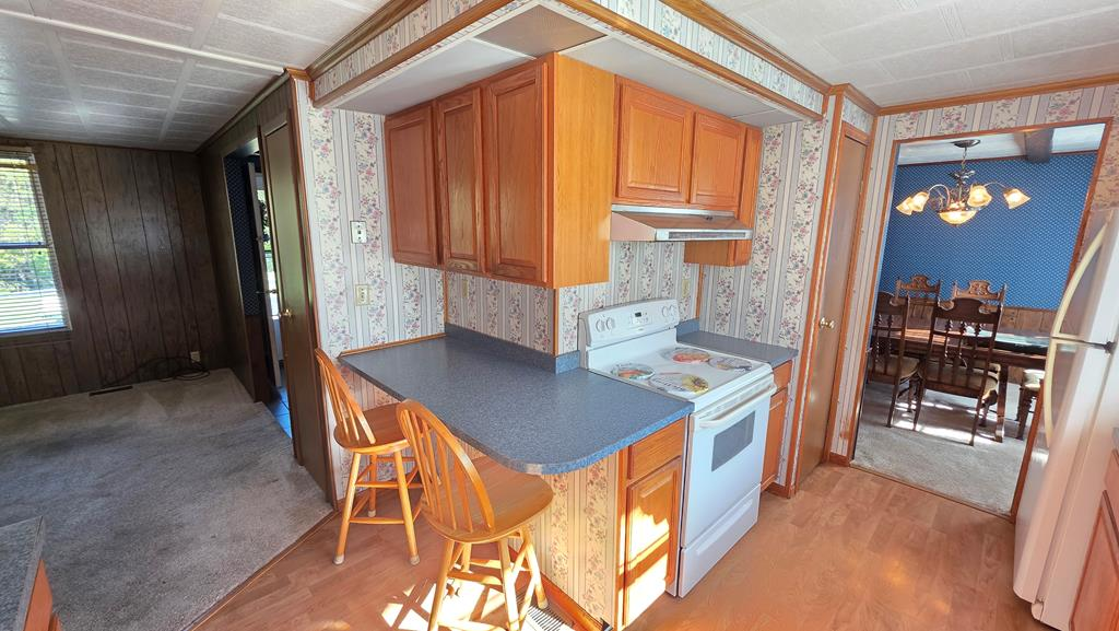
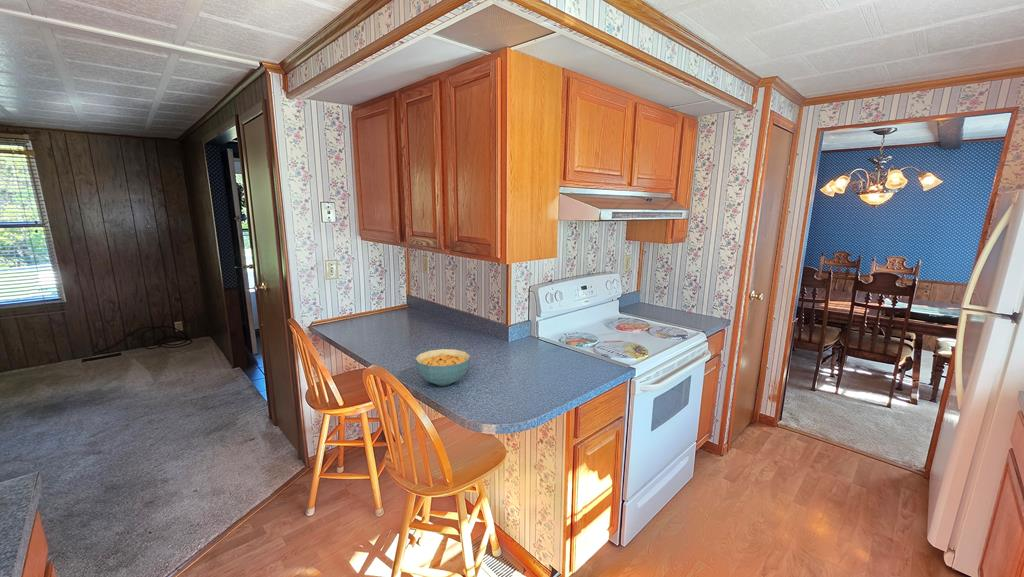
+ cereal bowl (443, 370)
